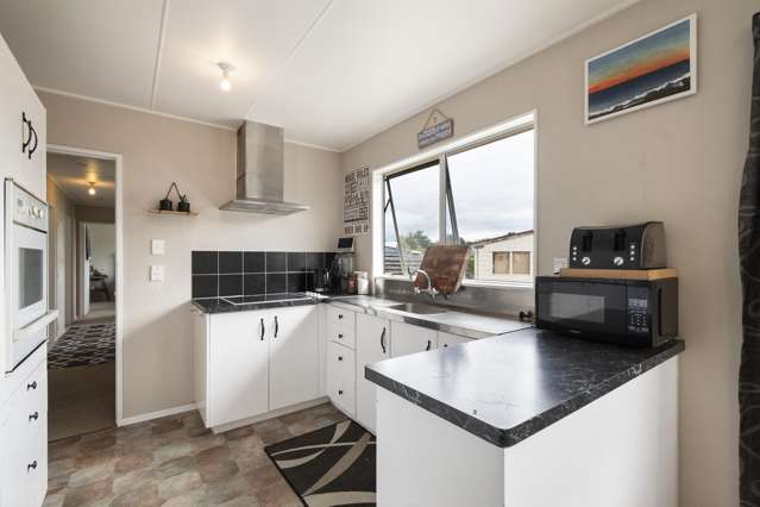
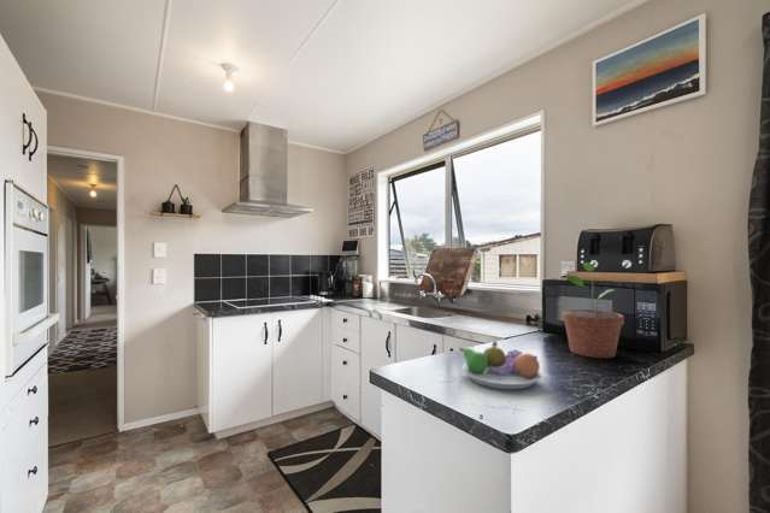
+ potted plant (592, 307)
+ fruit bowl (498, 361)
